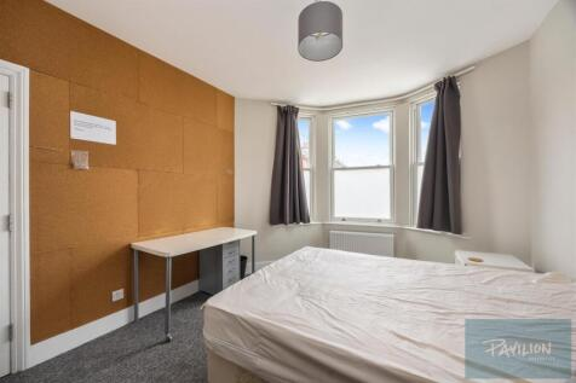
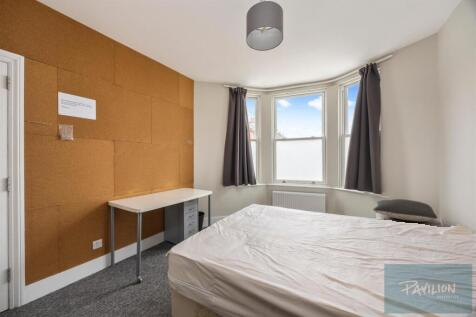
+ pillow (402, 208)
